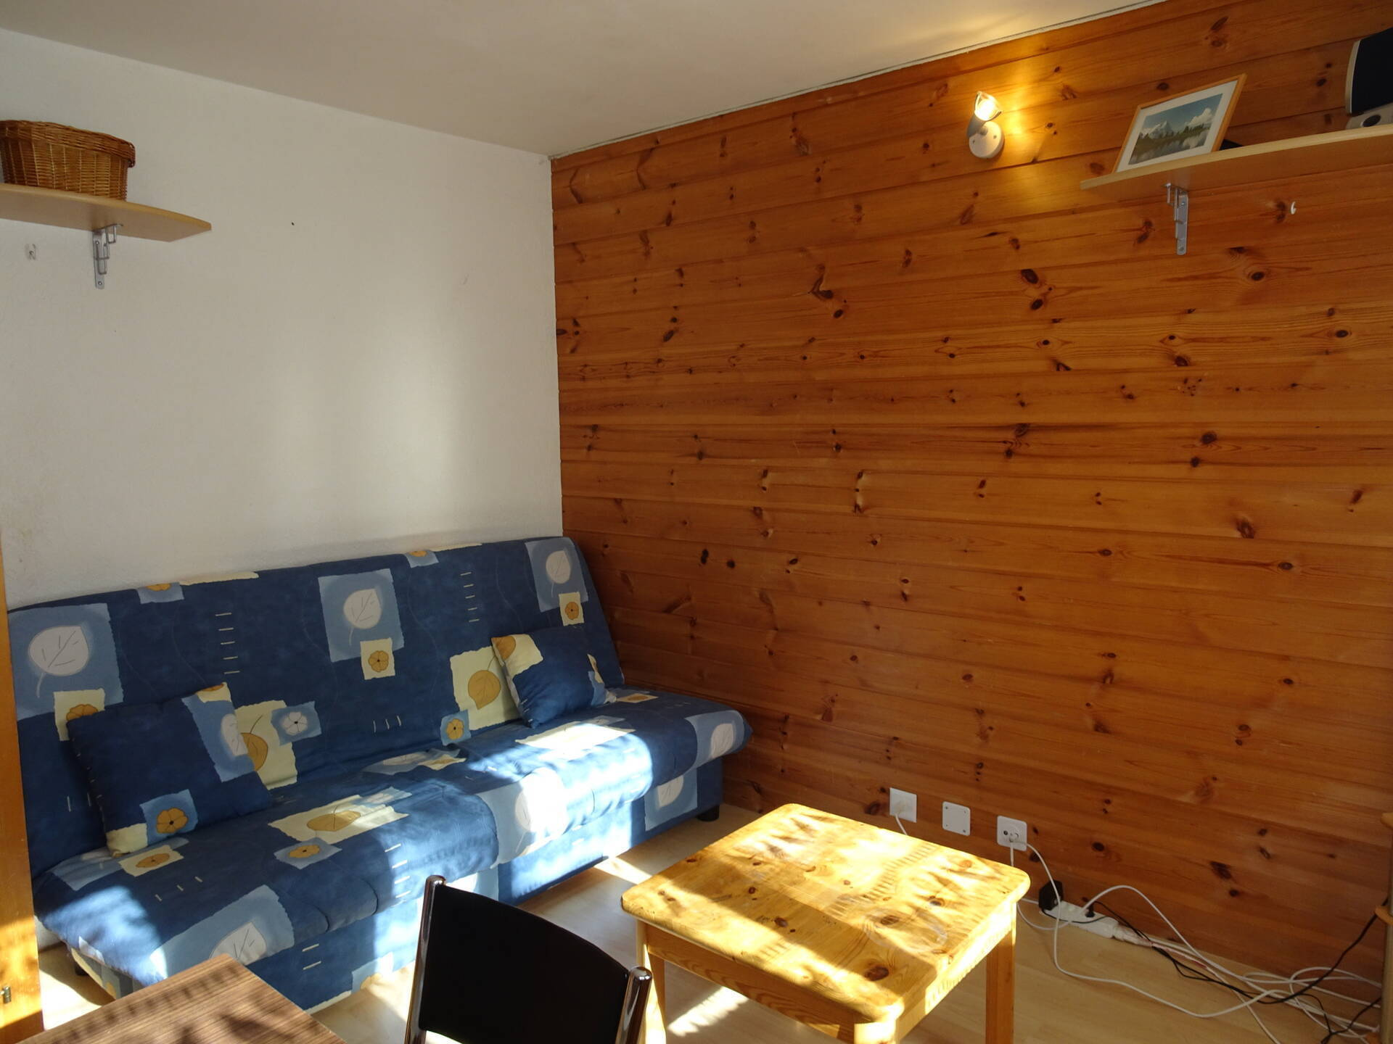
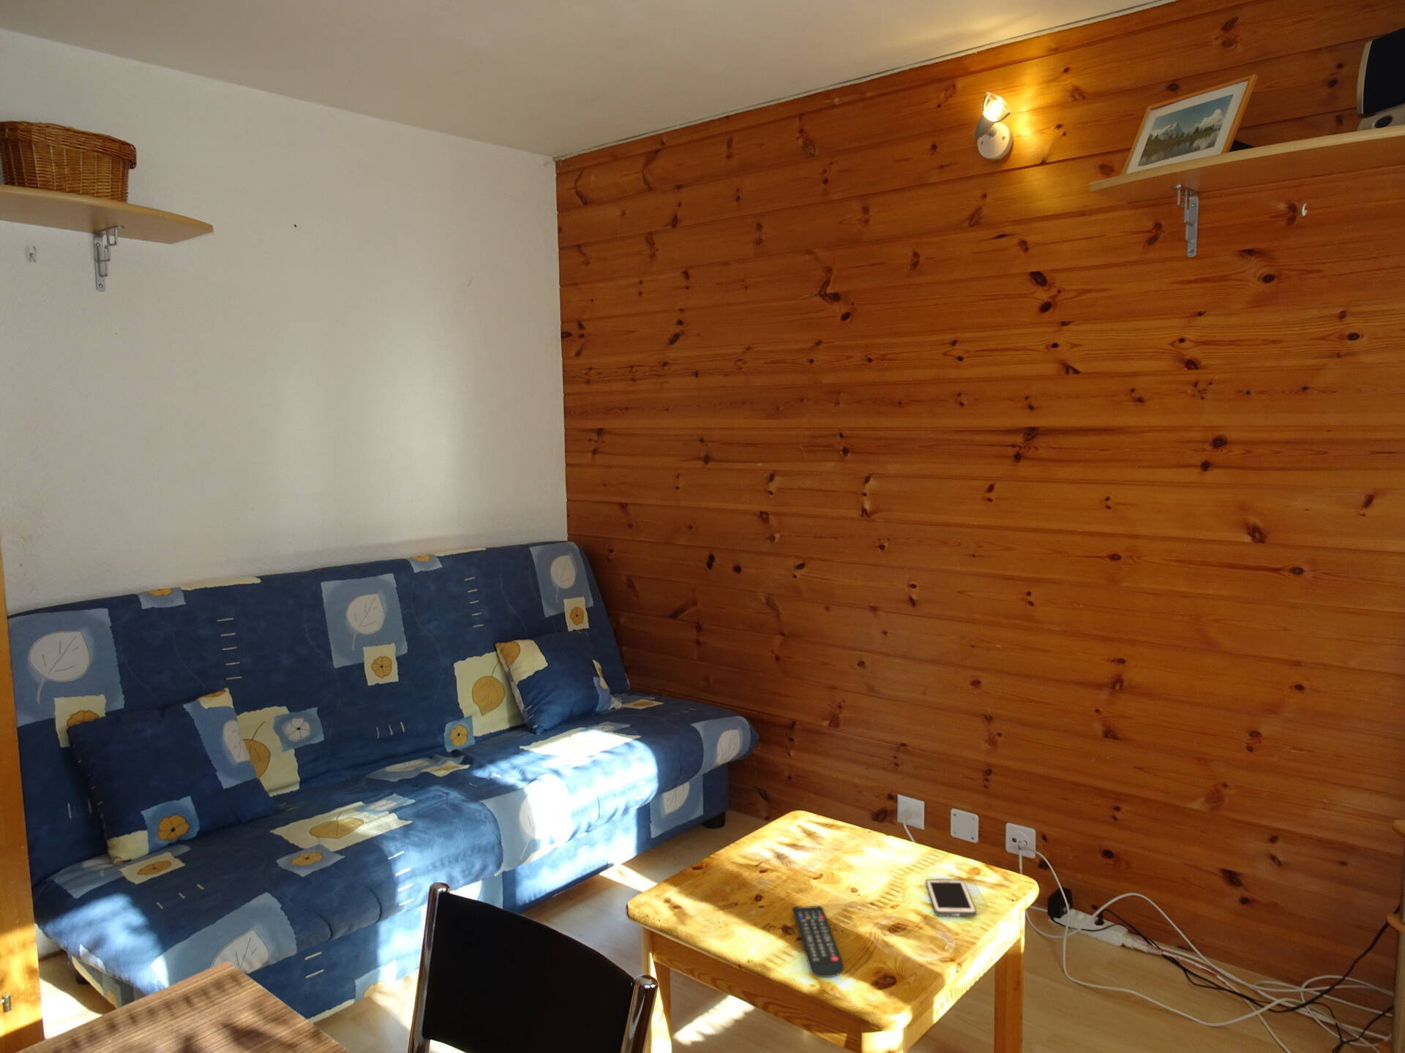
+ cell phone (950, 897)
+ remote control (816, 938)
